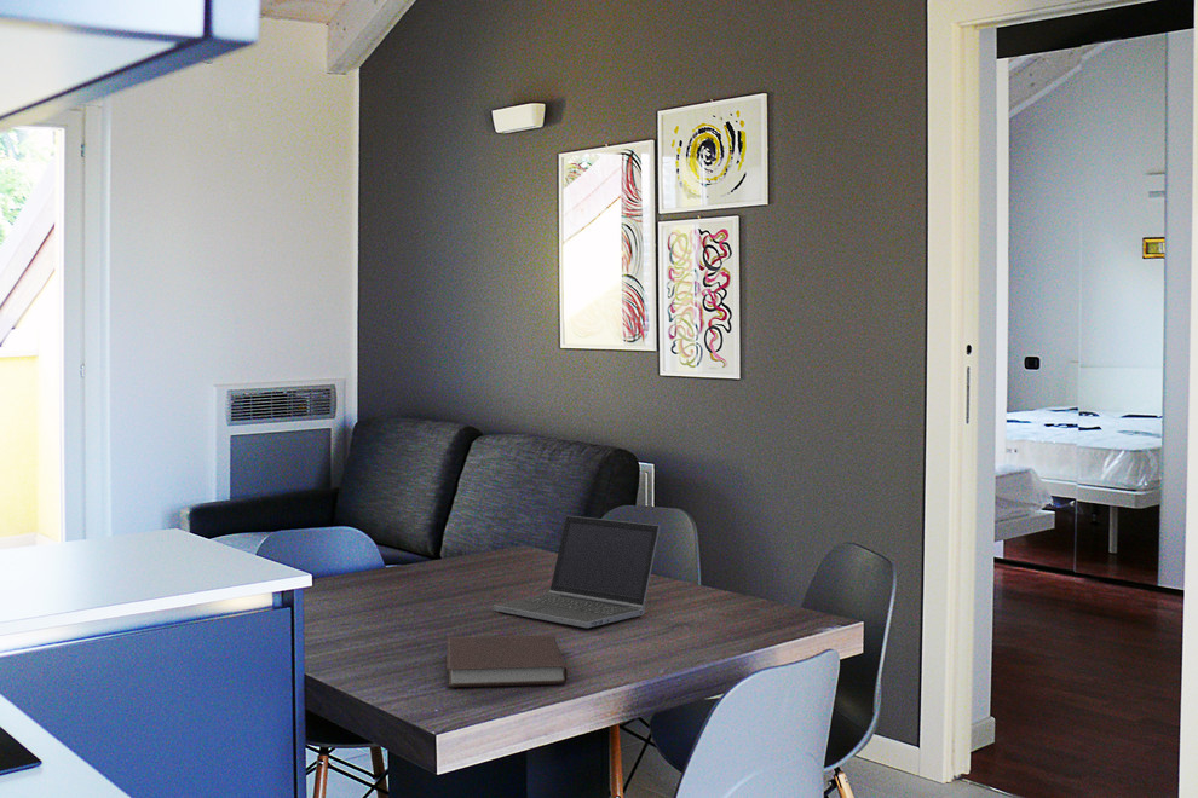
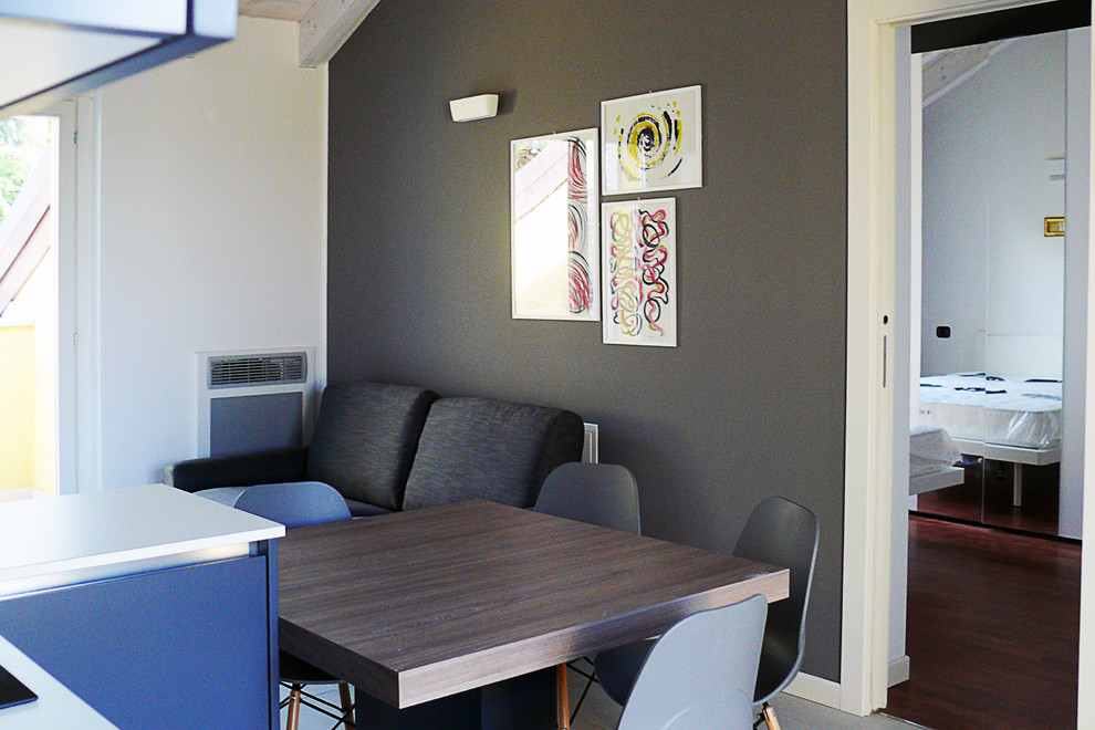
- notebook (503, 659)
- laptop computer (576, 568)
